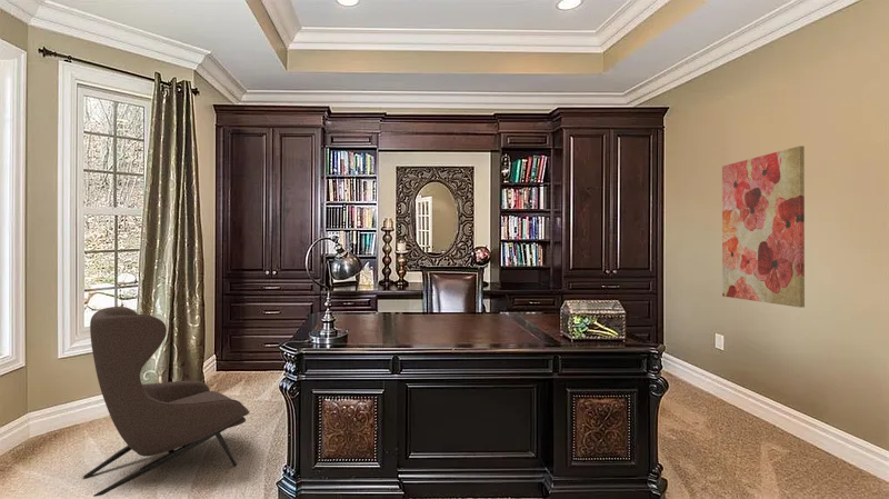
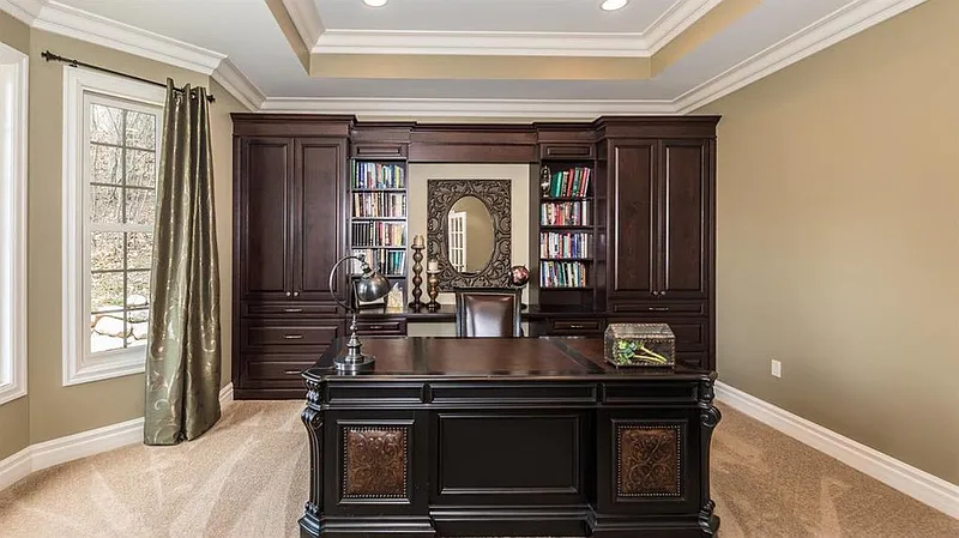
- armchair (176, 383)
- wall art (758, 229)
